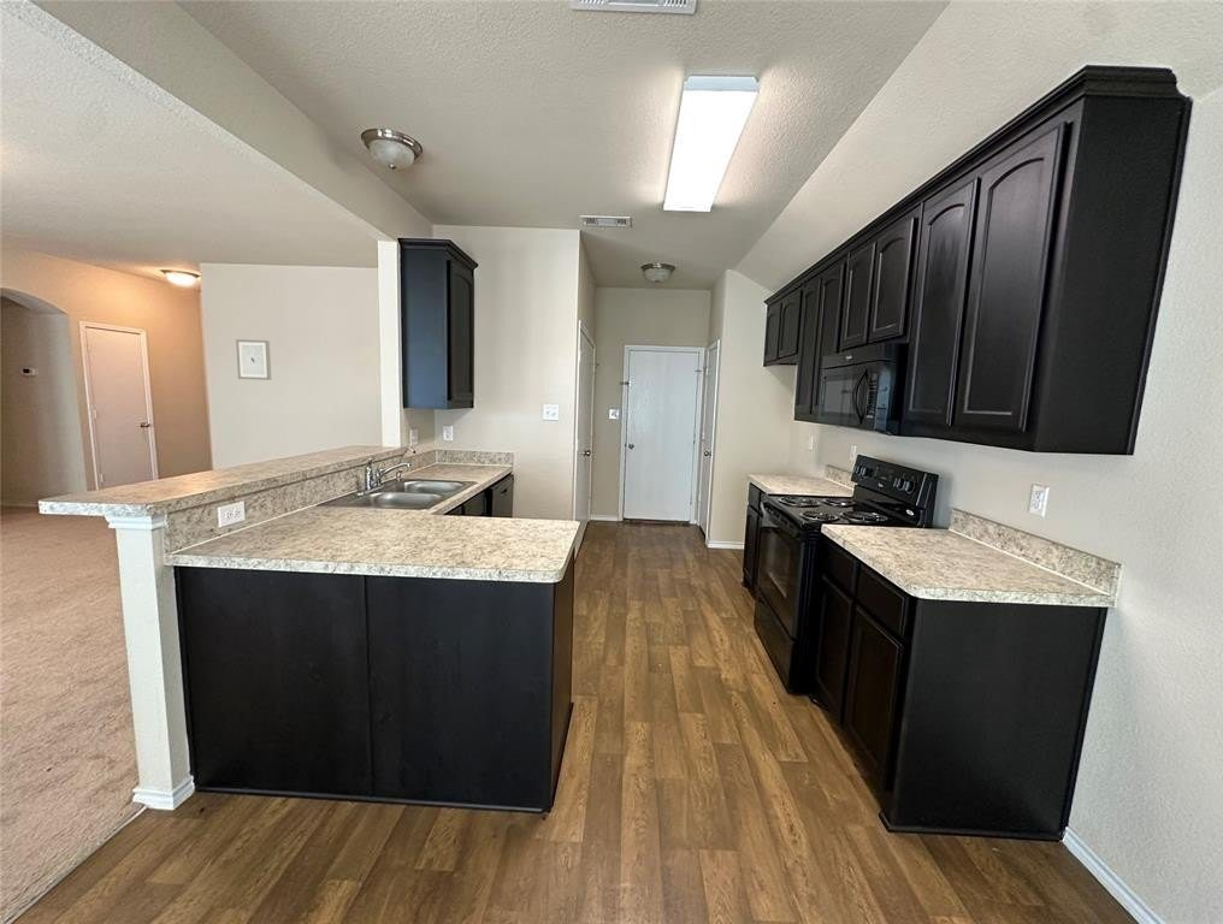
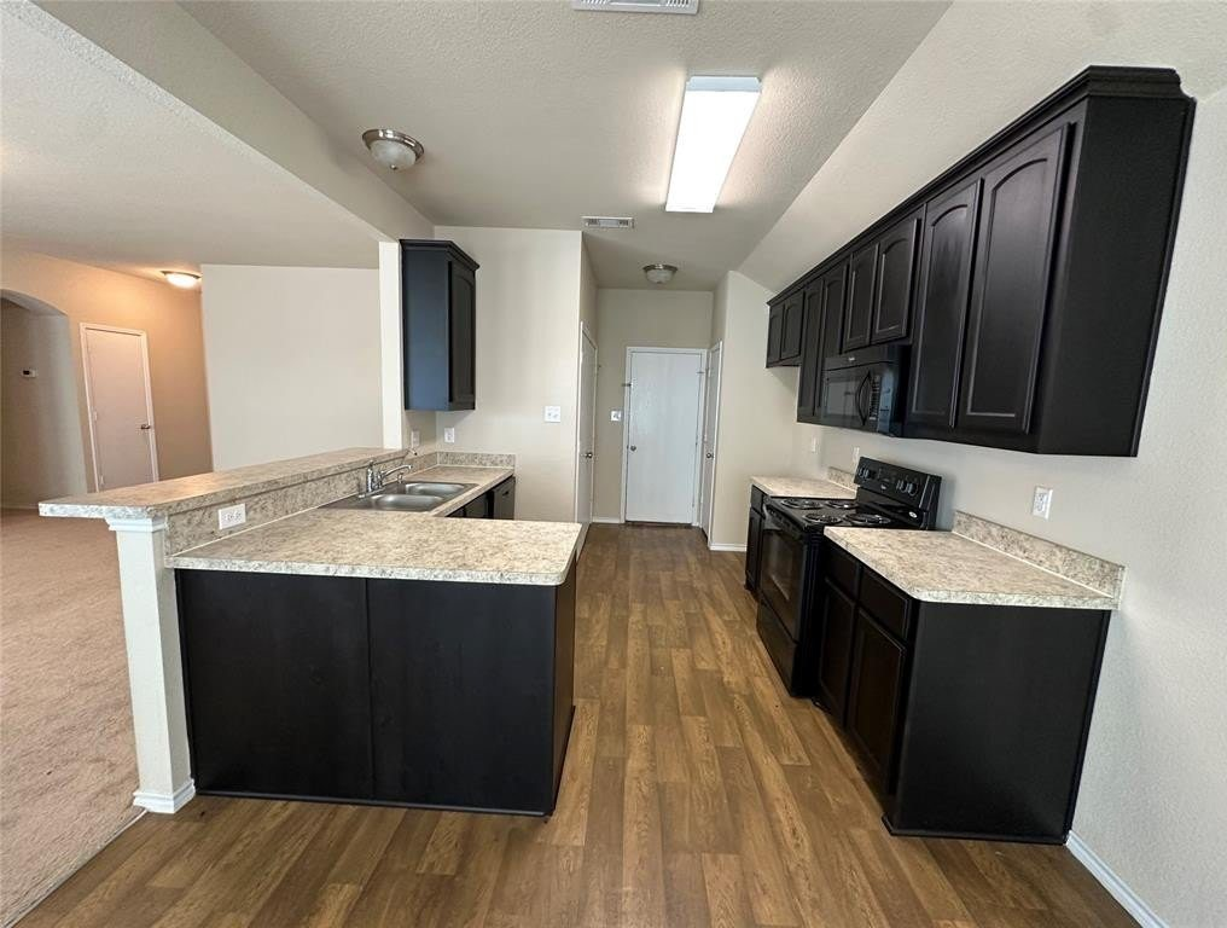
- wall art (253, 360)
